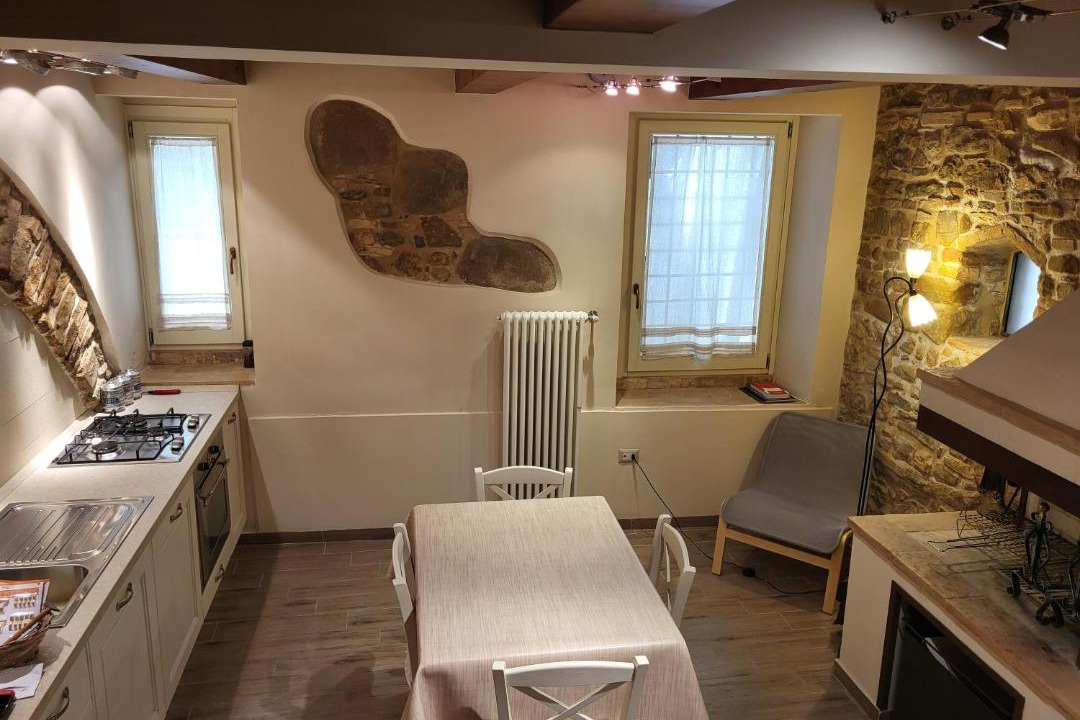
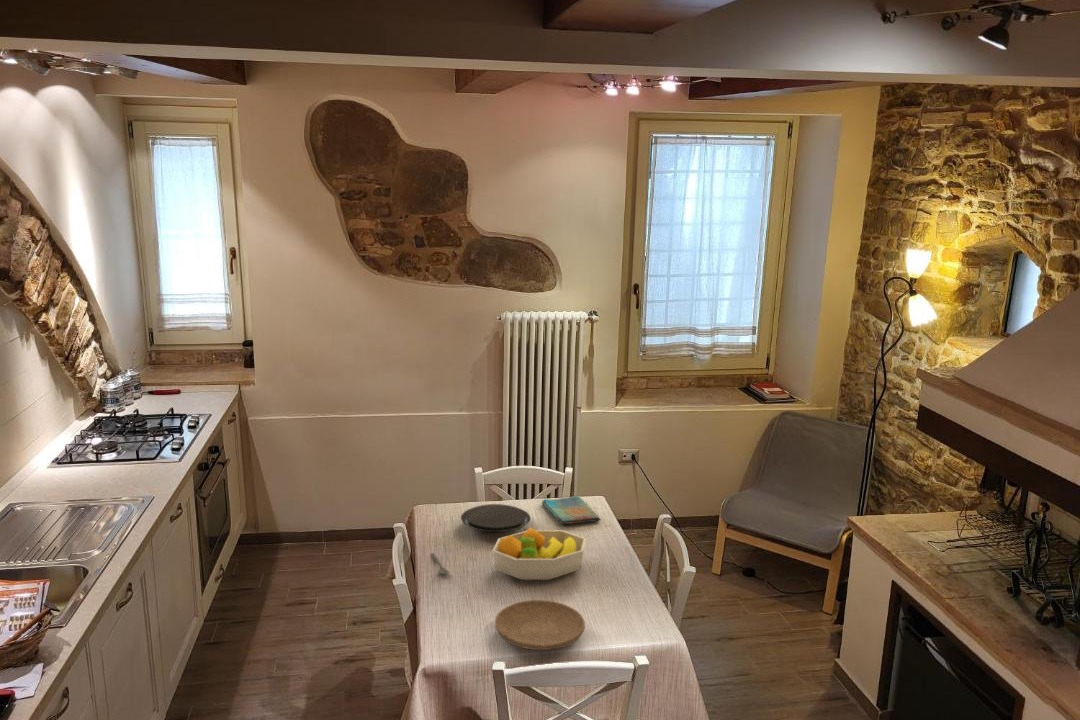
+ fruit bowl (540, 551)
+ plate (539, 628)
+ dish towel (570, 509)
+ plate (495, 521)
+ spoon (438, 563)
